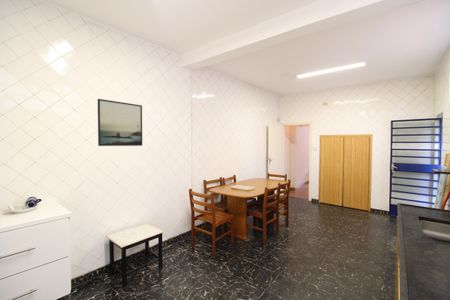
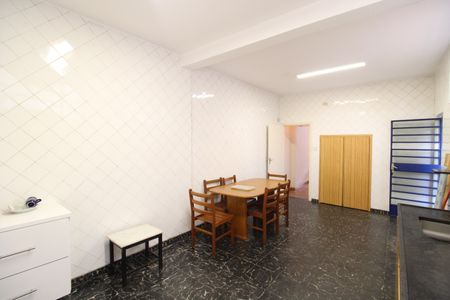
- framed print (121, 124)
